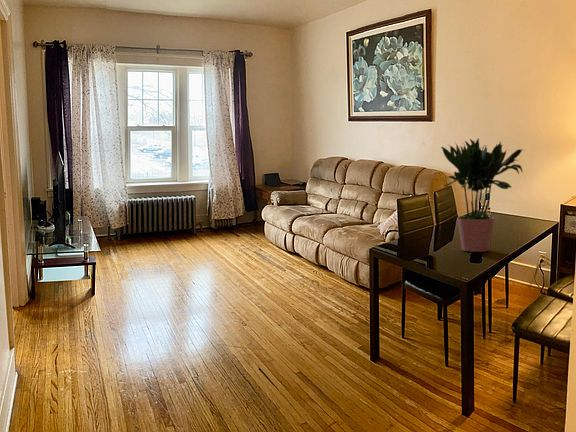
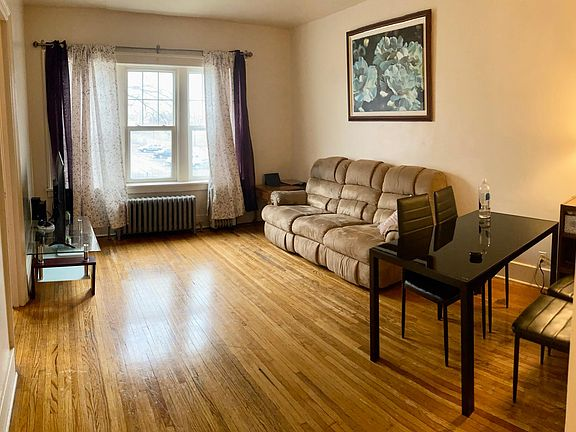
- potted plant (480, 194)
